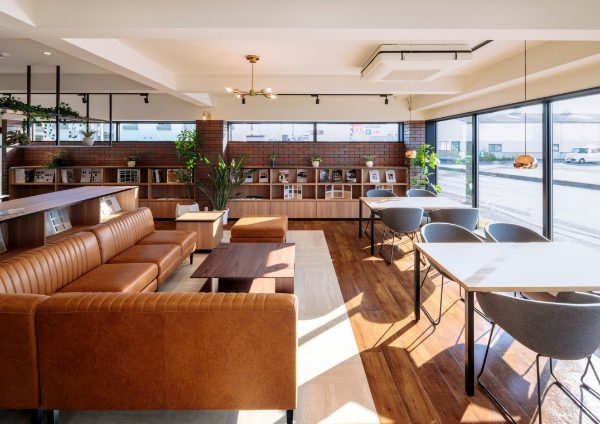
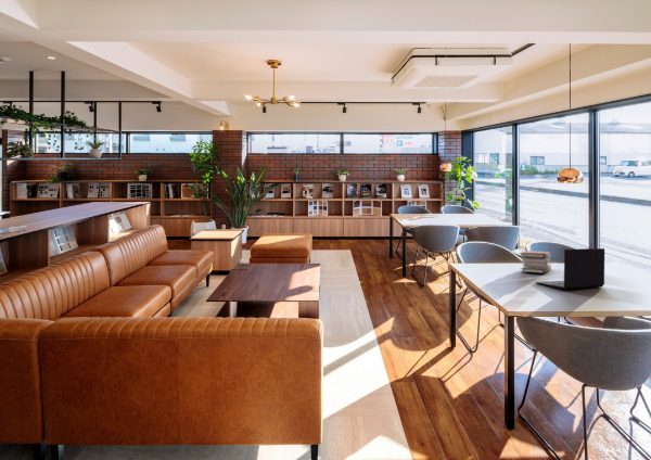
+ book stack (535, 261)
+ laptop (569, 266)
